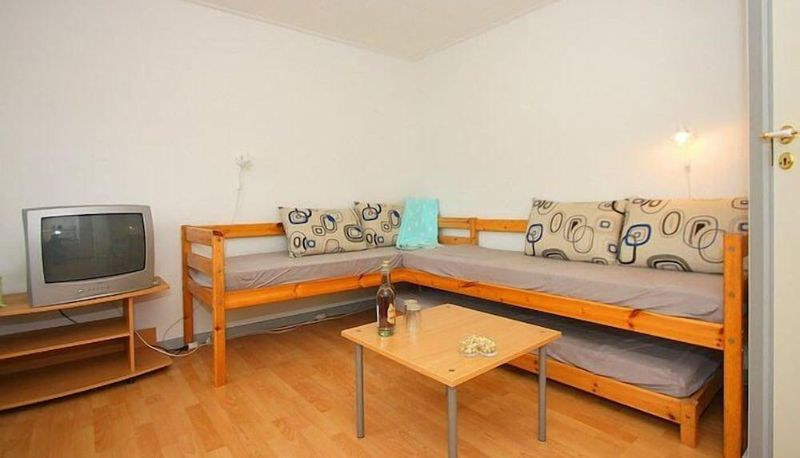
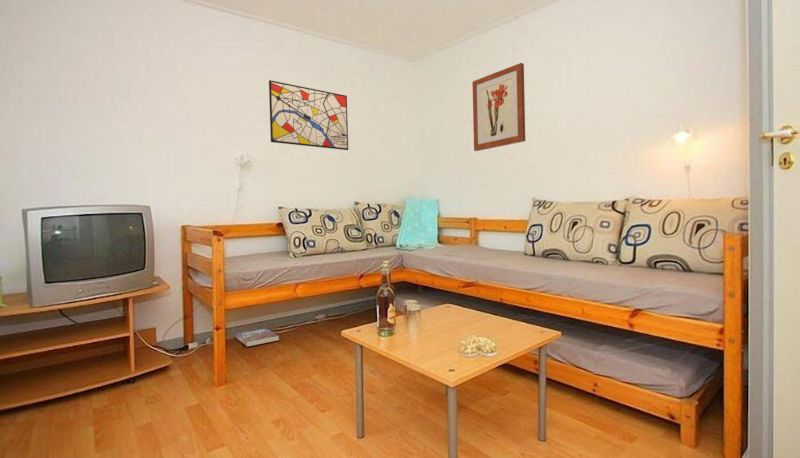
+ wall art (311, 117)
+ wall art (497, 109)
+ book (256, 336)
